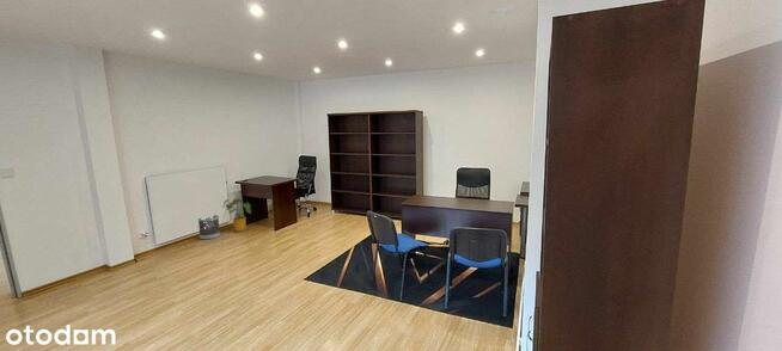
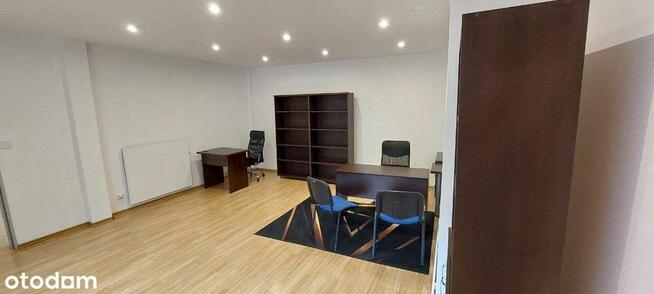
- house plant (237, 215)
- wastebasket (209, 227)
